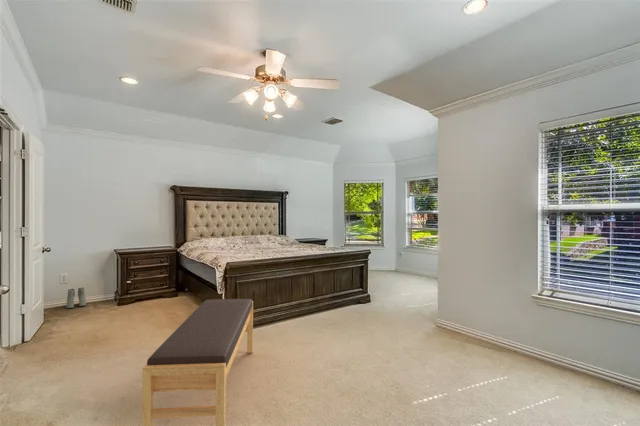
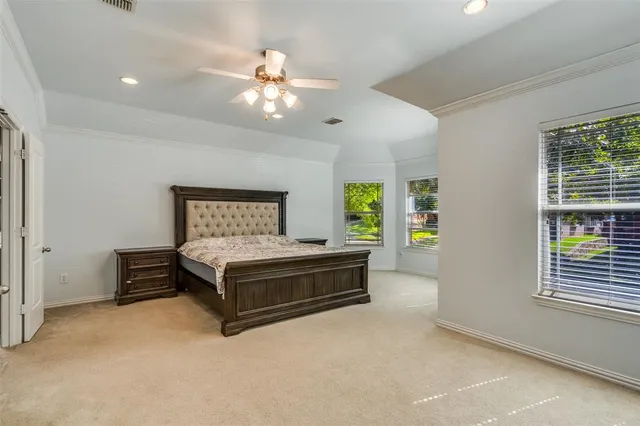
- bench (212, 354)
- boots (78, 297)
